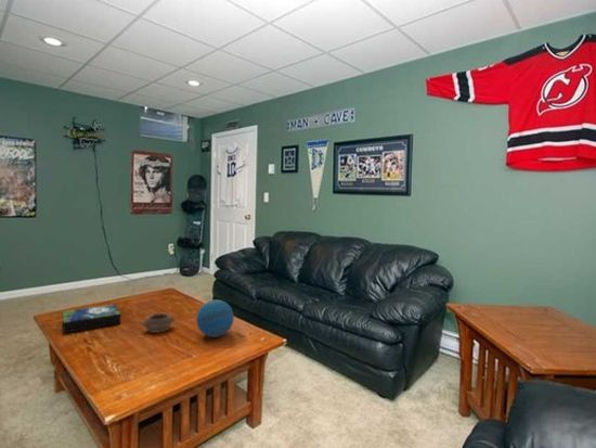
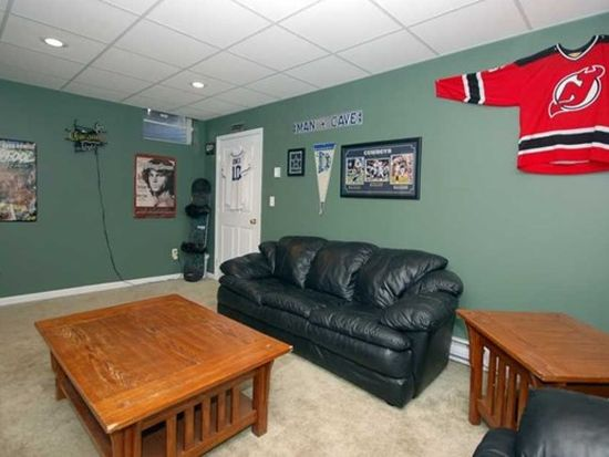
- pottery (158, 322)
- decorative orb (215, 318)
- book (91, 317)
